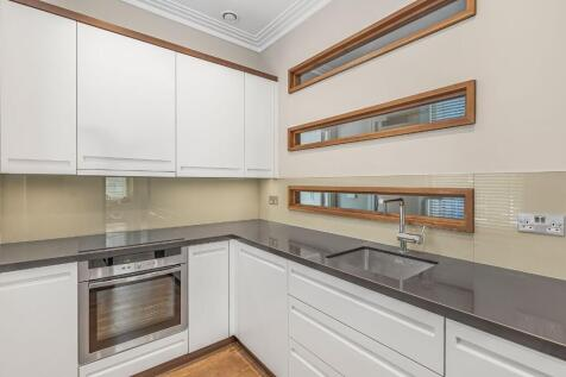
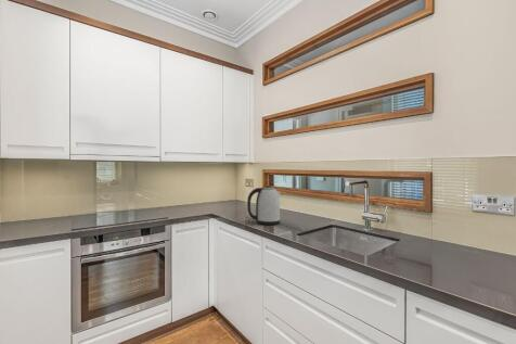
+ kettle (263, 204)
